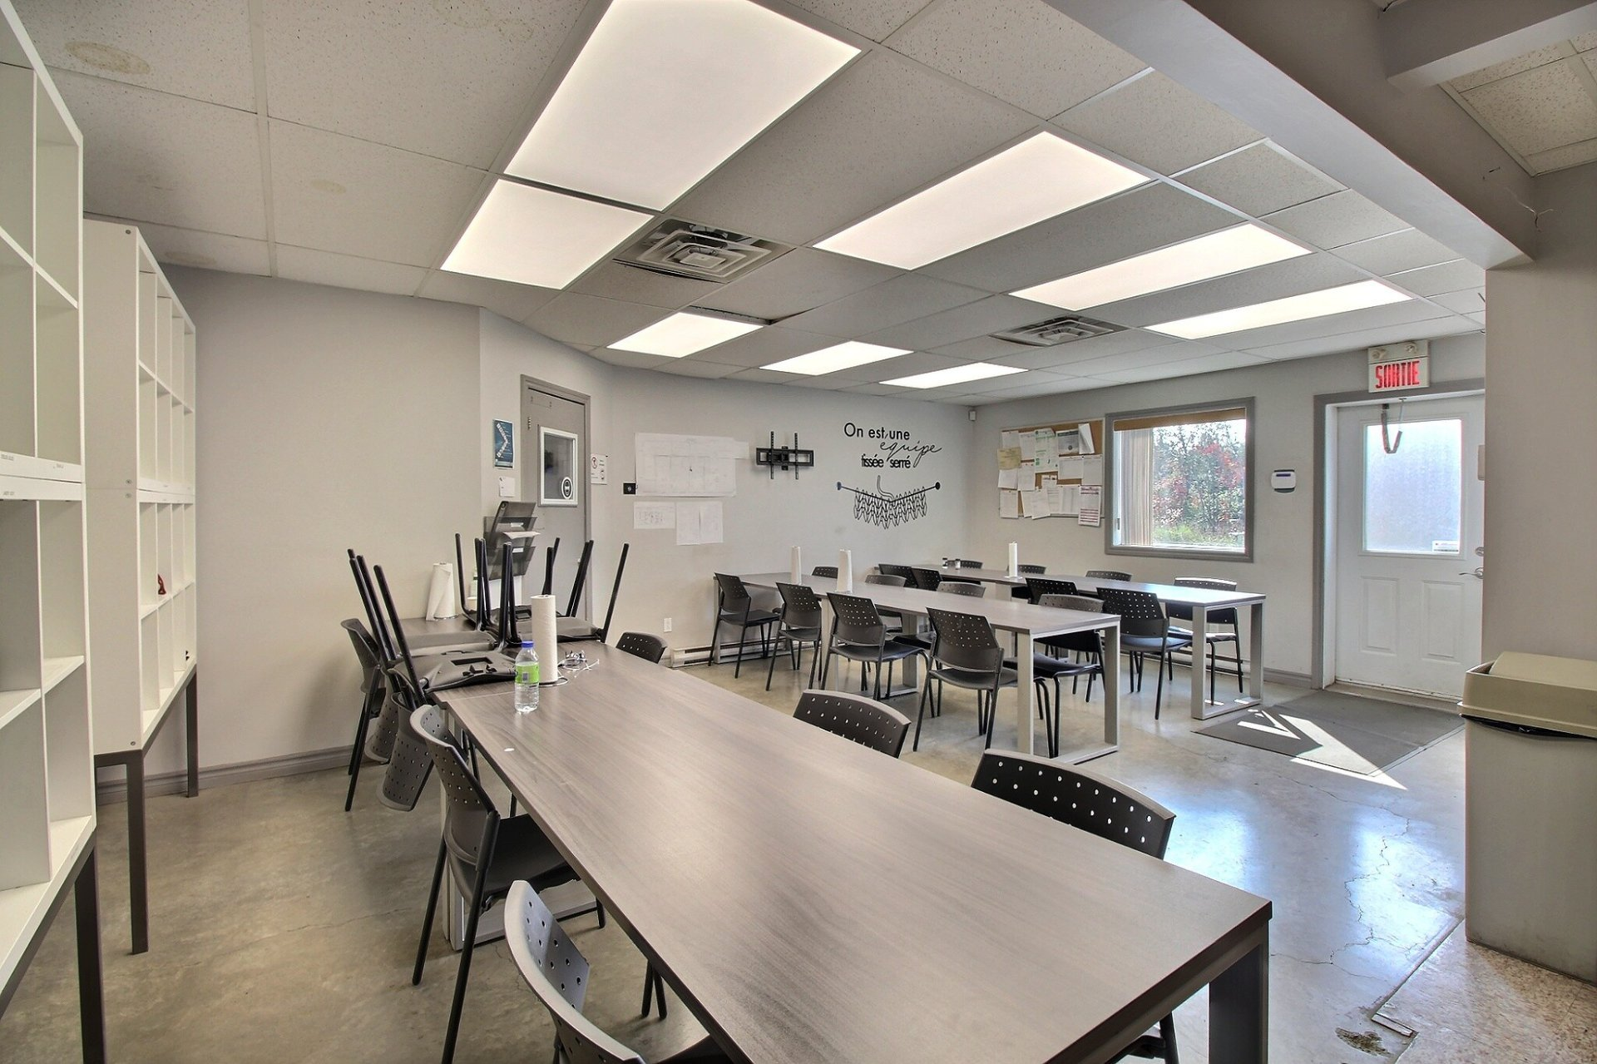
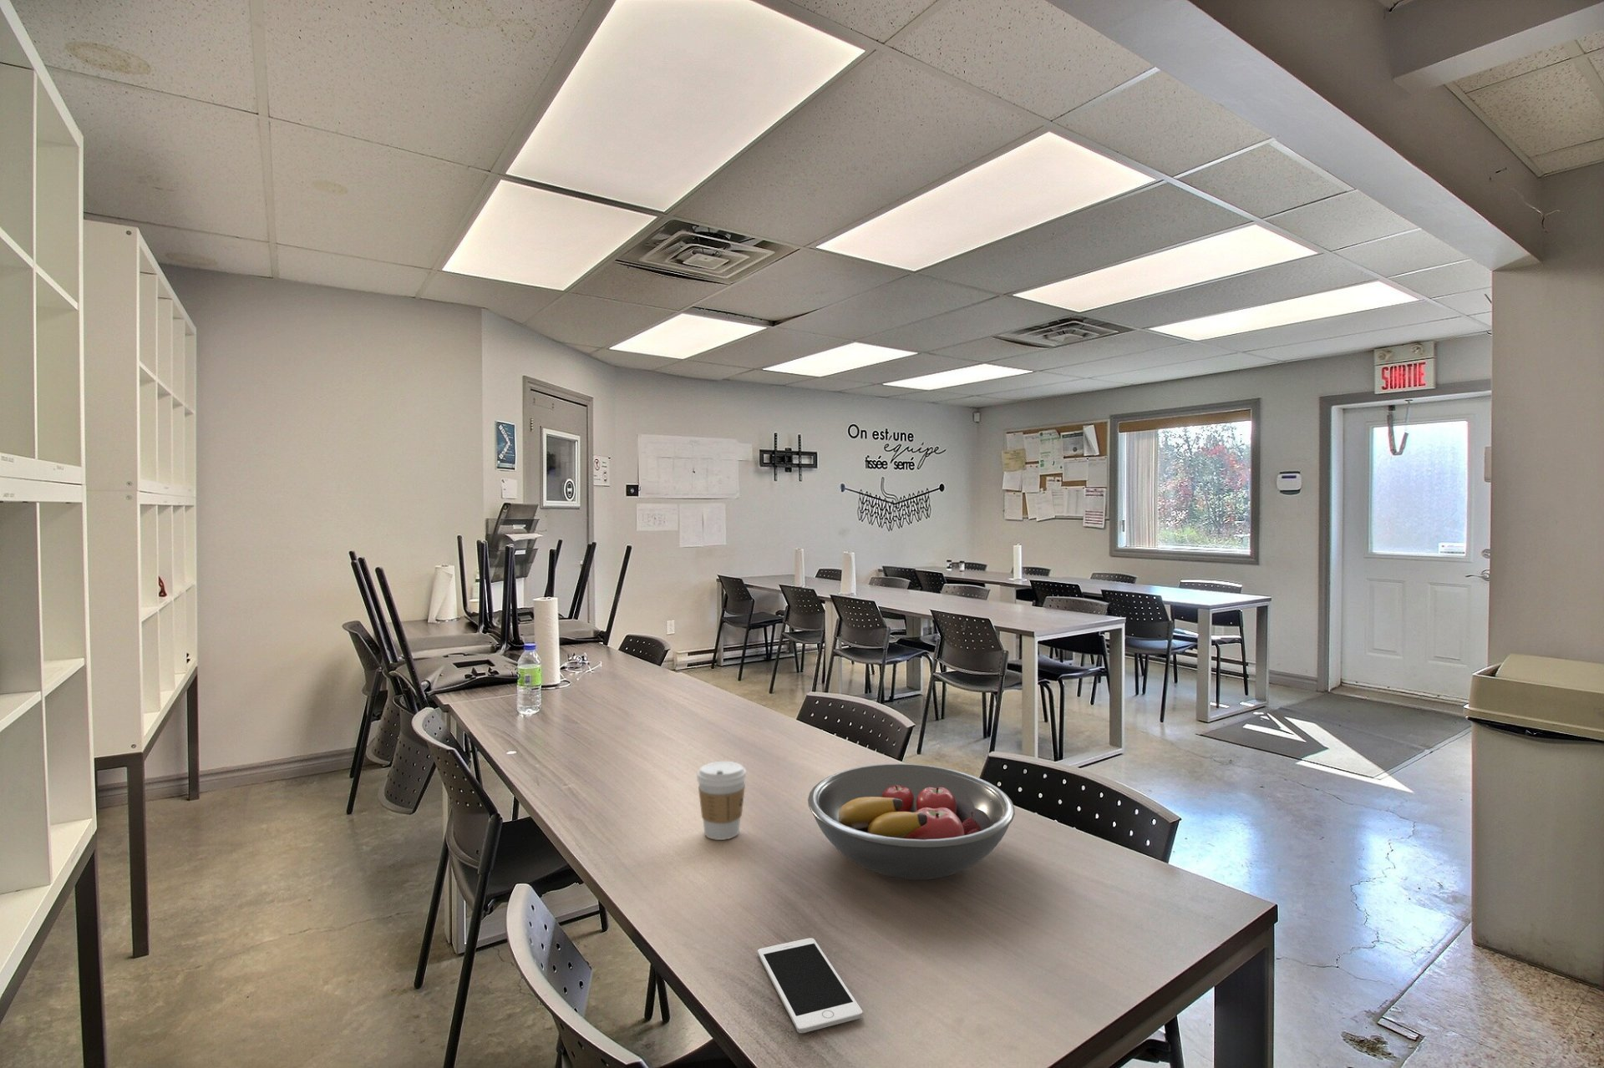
+ cell phone (806, 980)
+ coffee cup (722, 799)
+ fruit bowl (909, 819)
